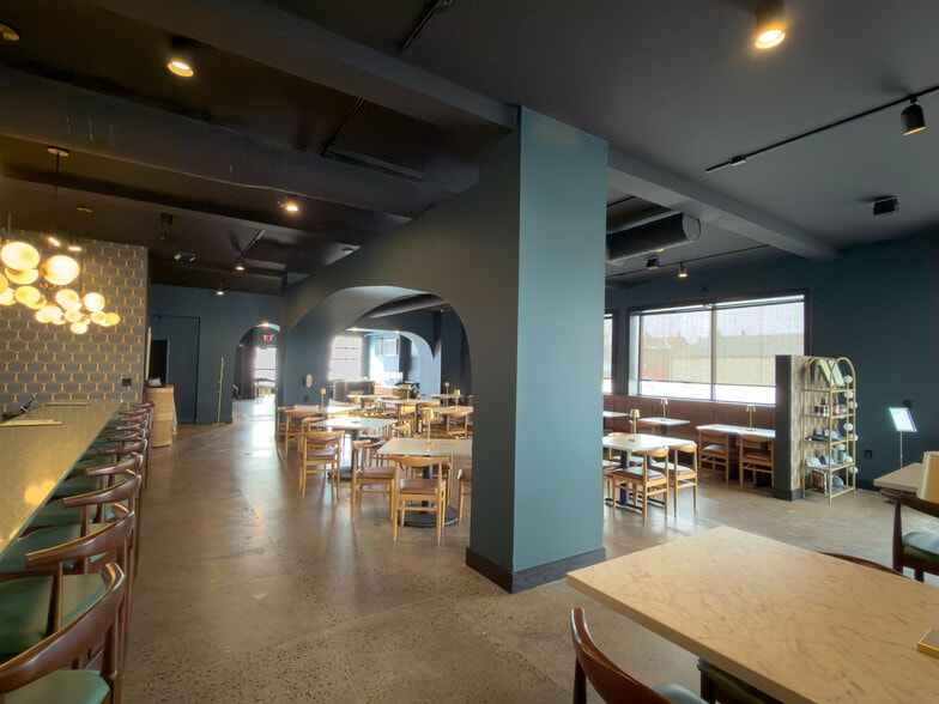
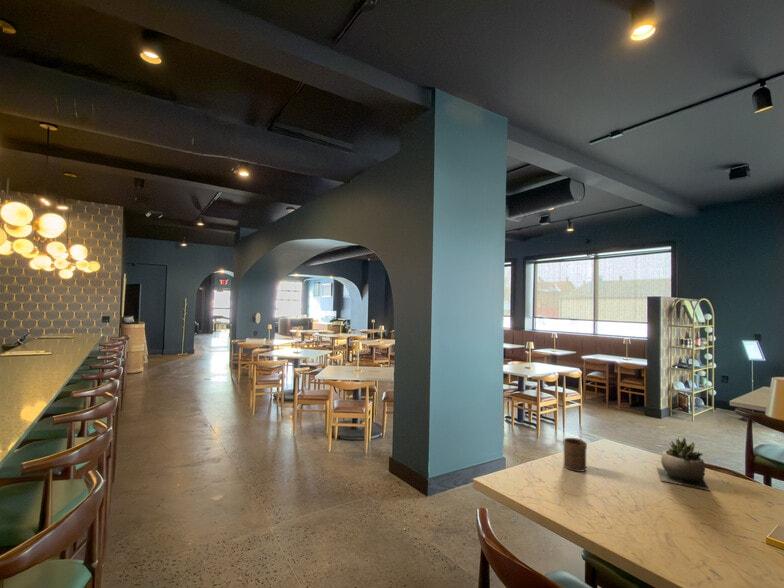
+ succulent plant (681, 457)
+ cup (575, 454)
